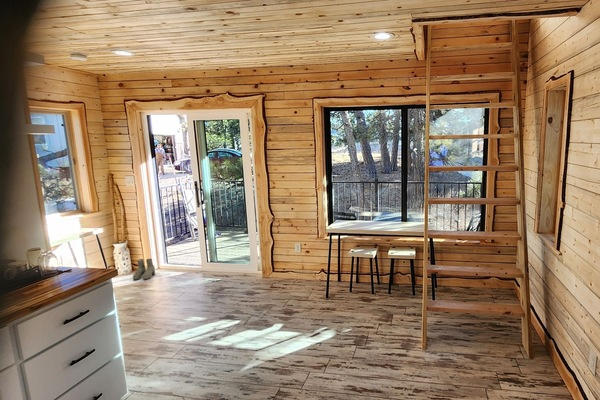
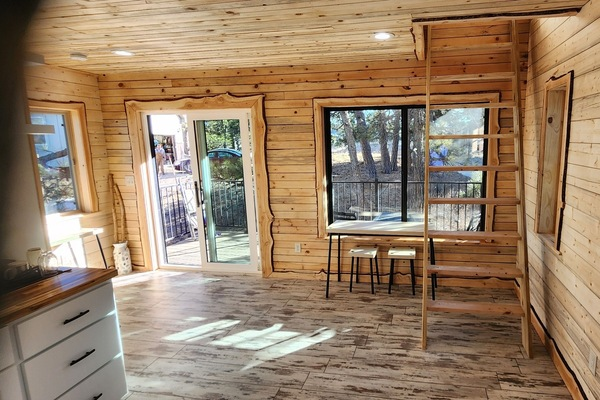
- boots (143, 268)
